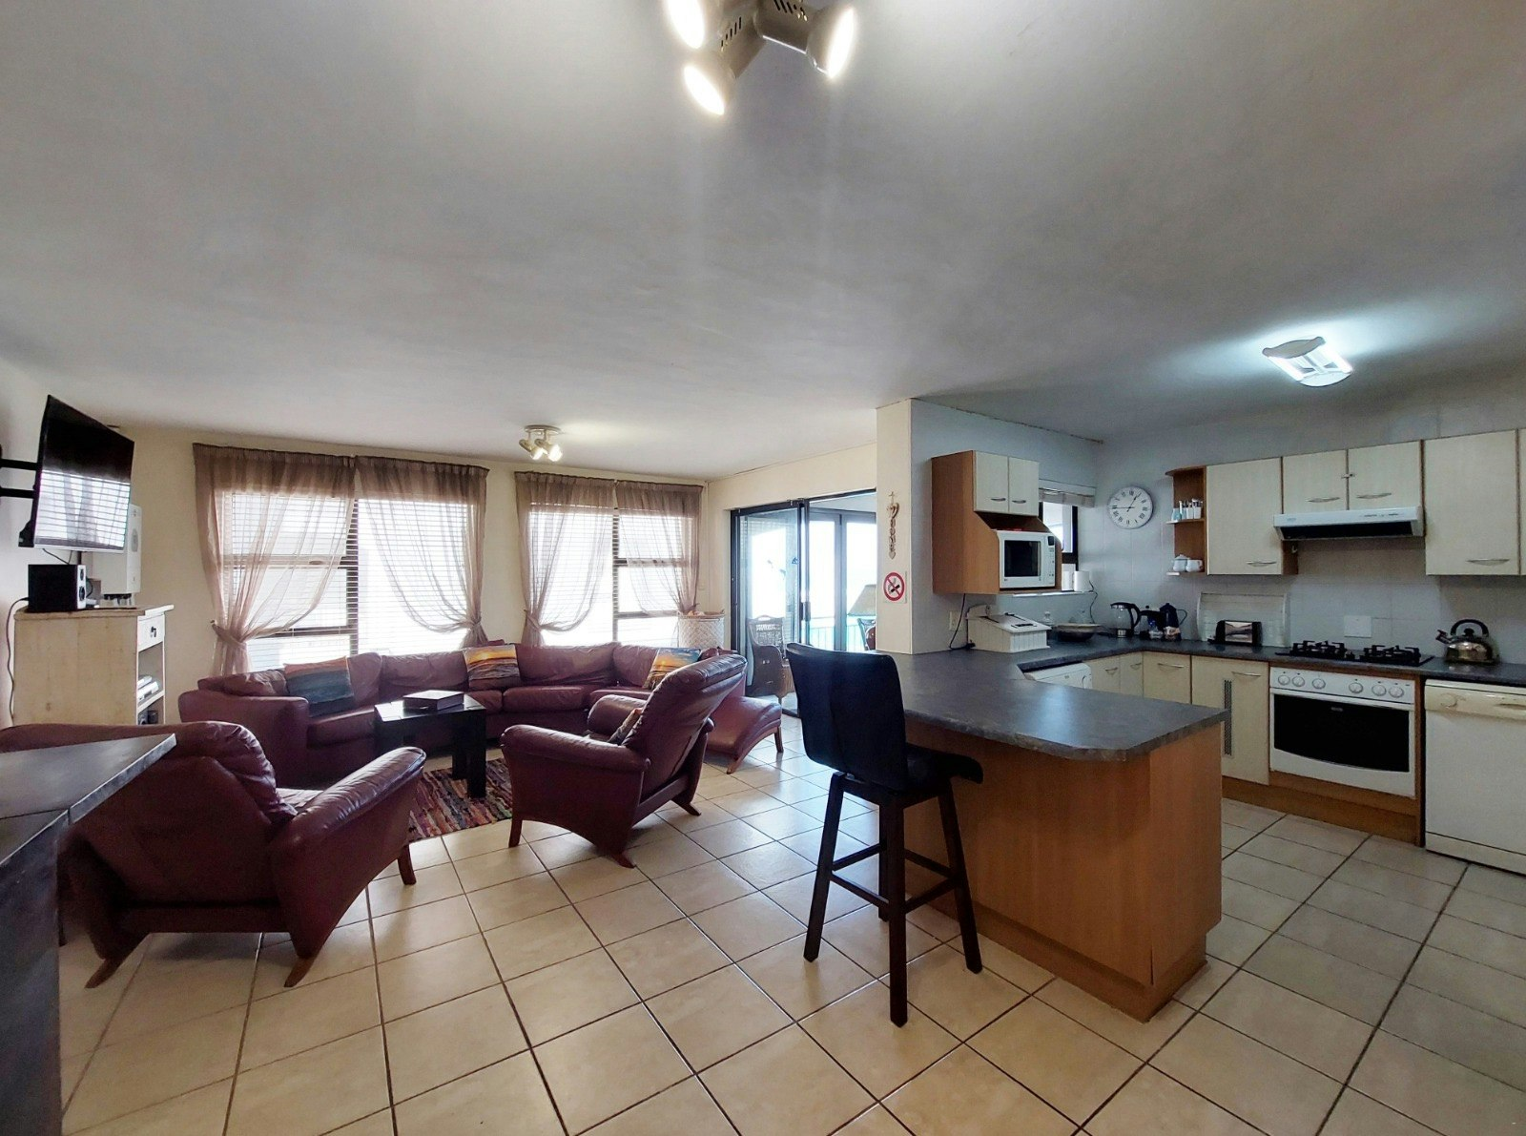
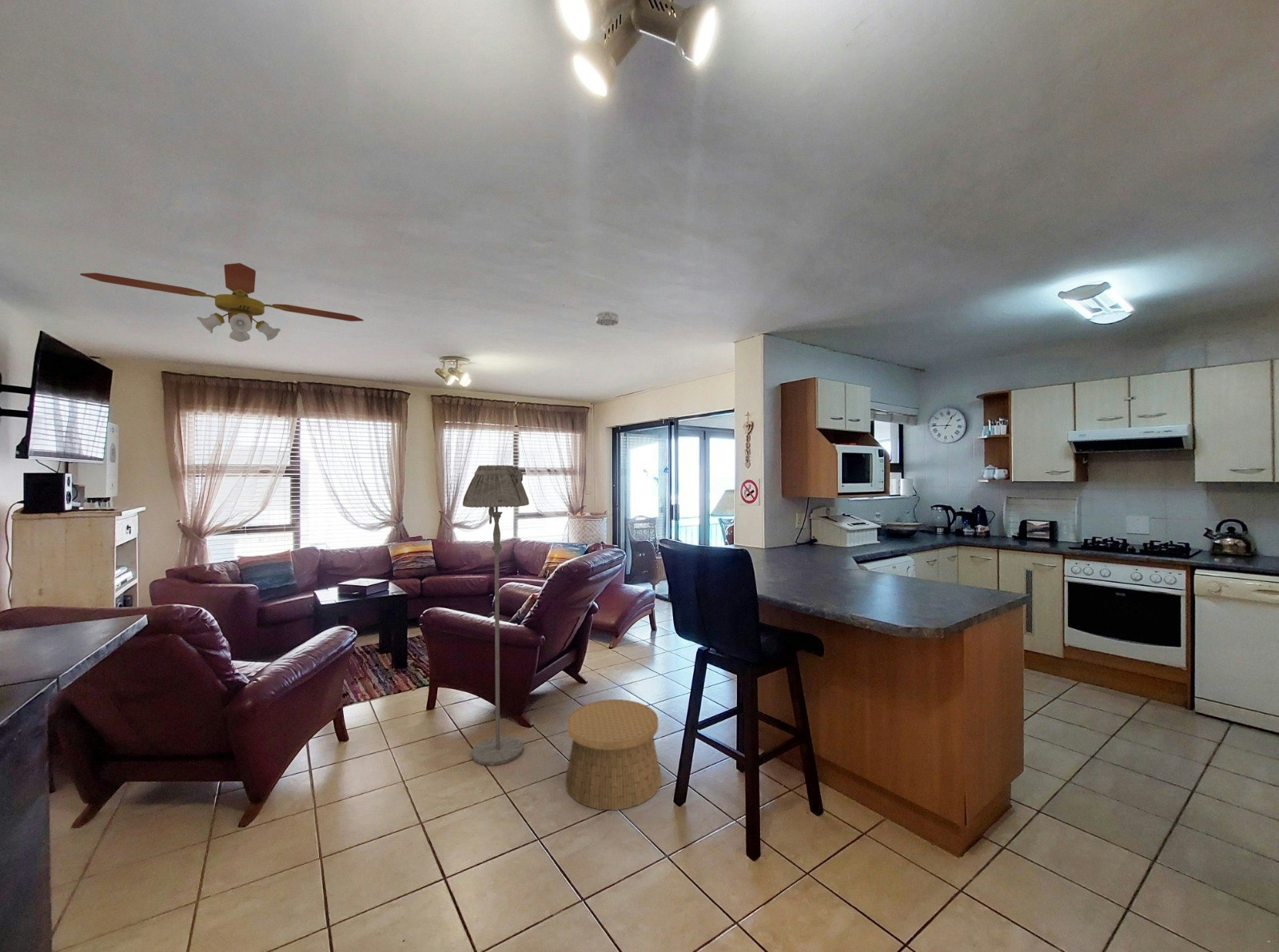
+ ceiling fan (240, 307)
+ floor lamp (496, 608)
+ basket (613, 749)
+ smoke detector (607, 318)
